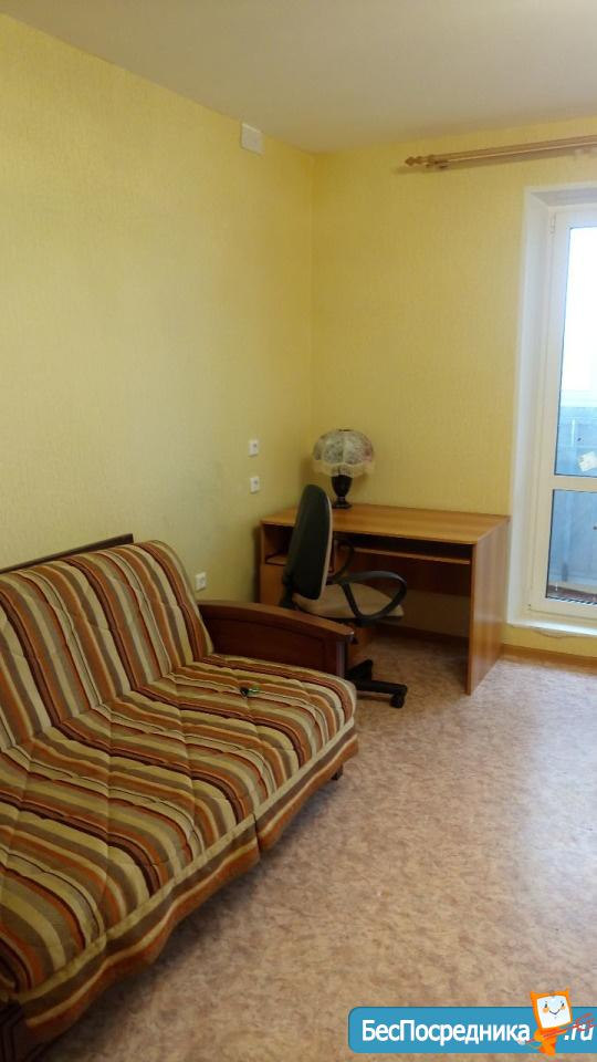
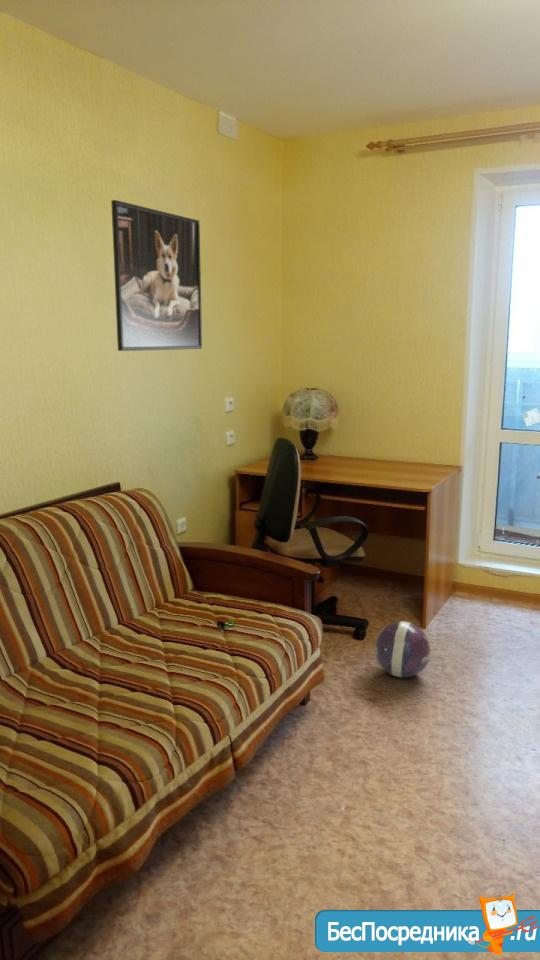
+ ball (402, 649)
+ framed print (161, 281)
